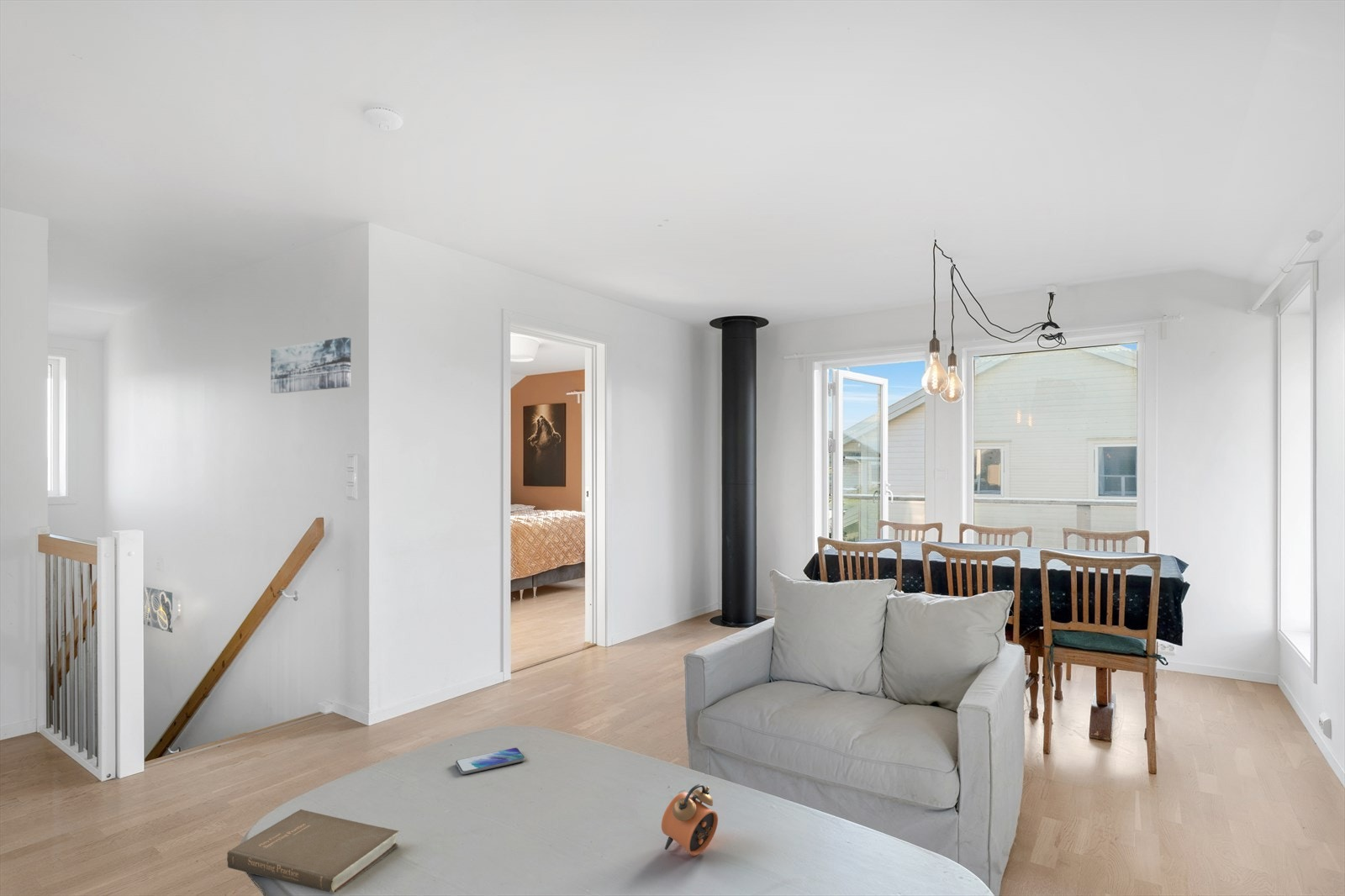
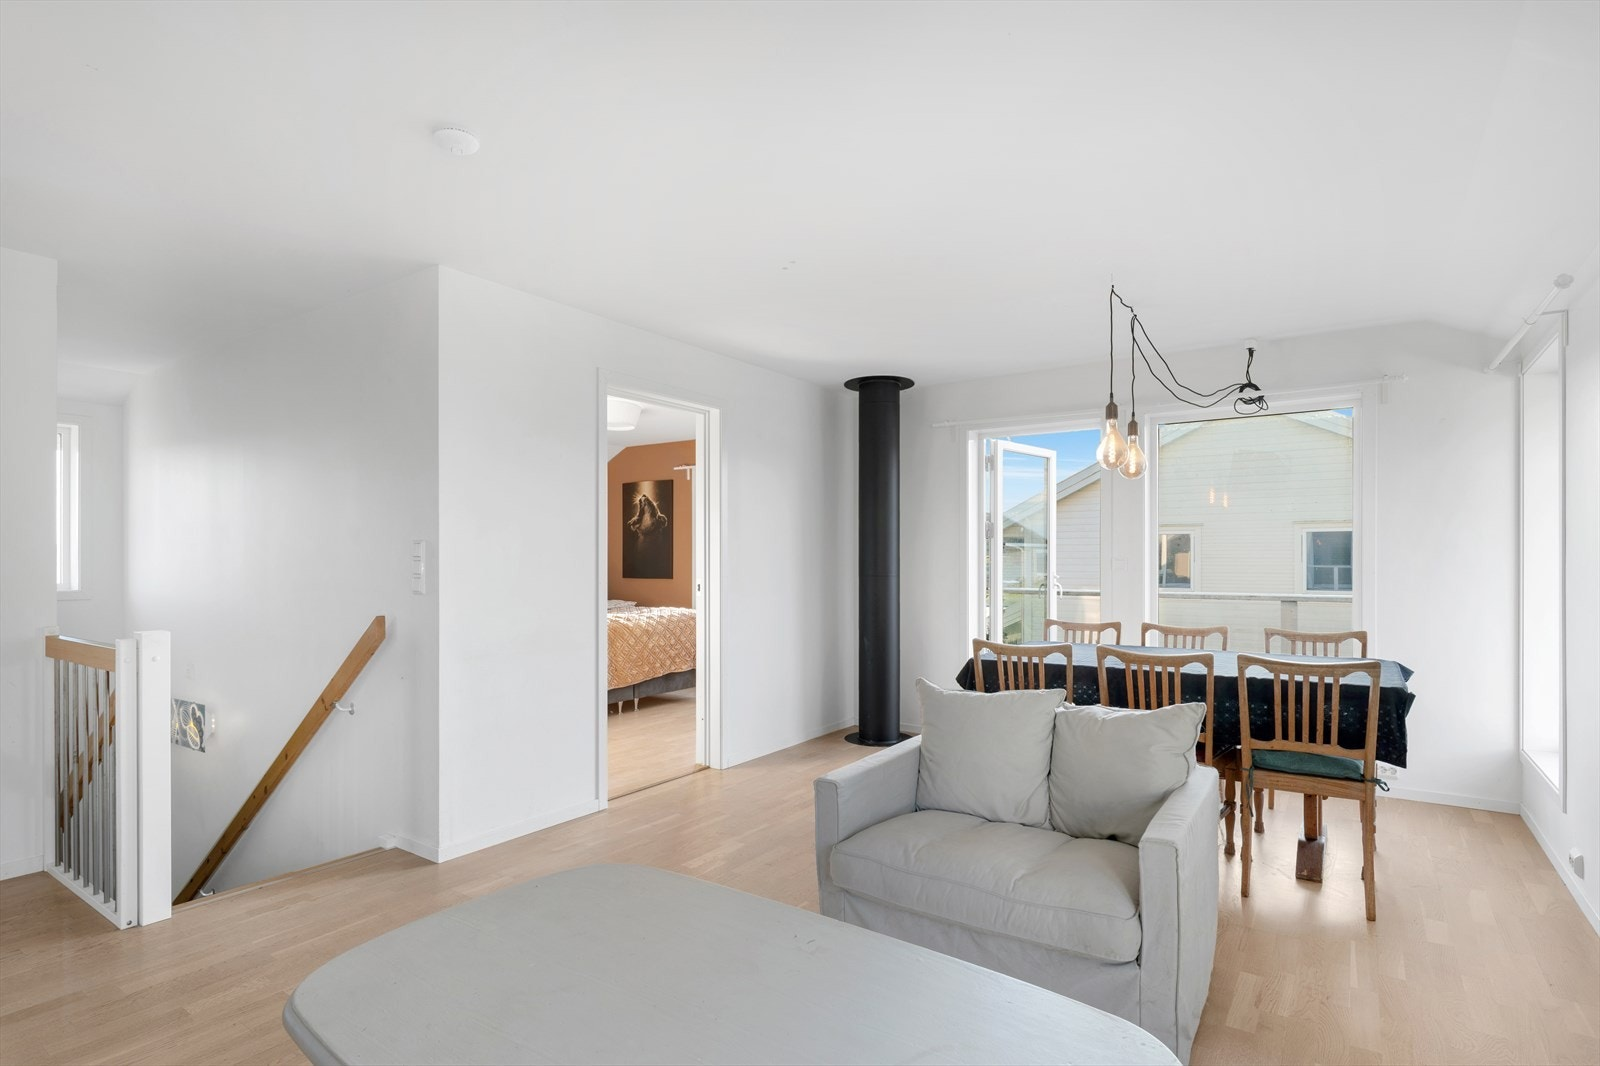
- alarm clock (689, 815)
- smartphone (490, 761)
- book (314, 849)
- wall art (309, 366)
